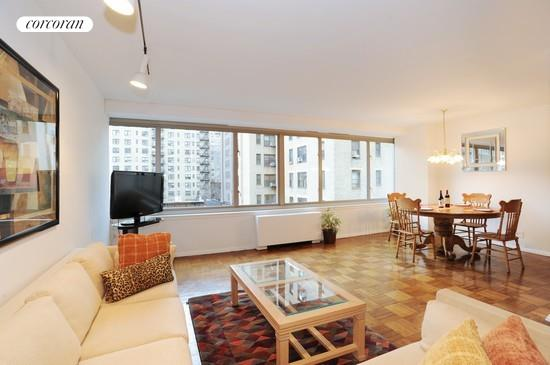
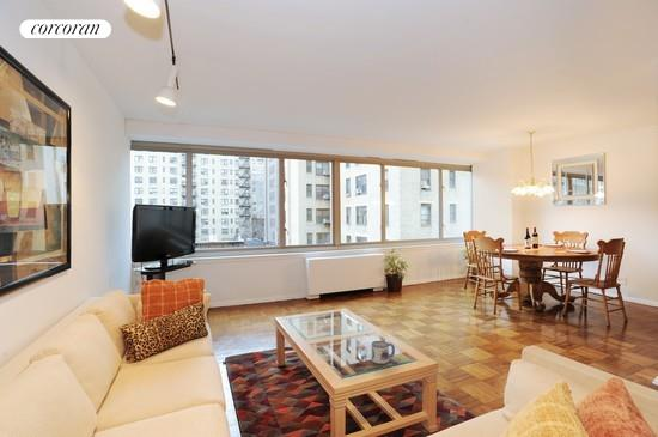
+ mug (383, 351)
